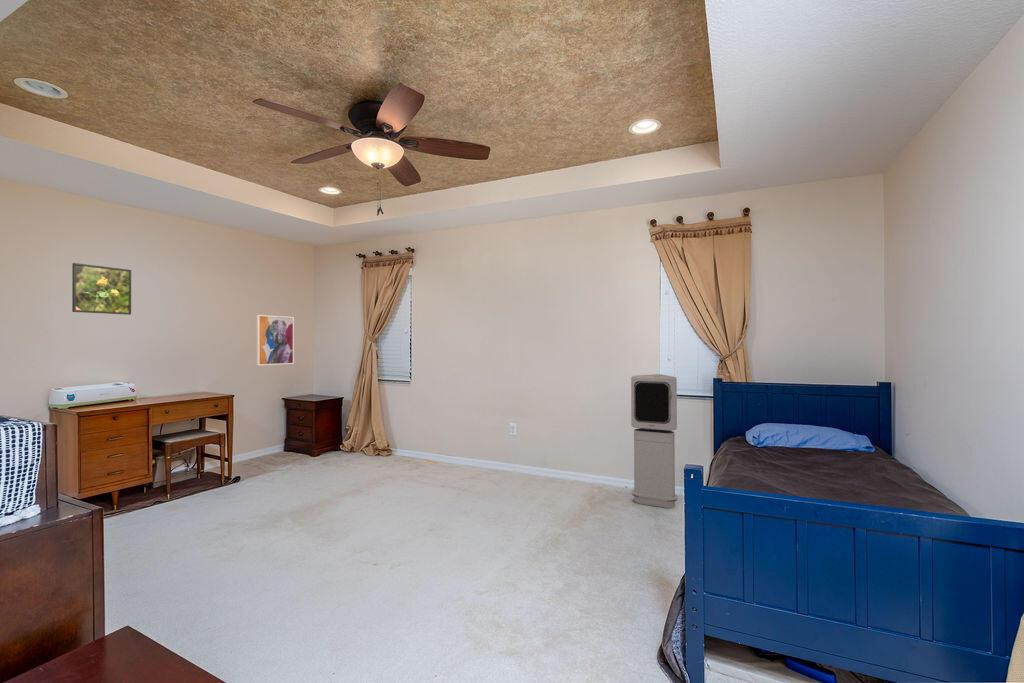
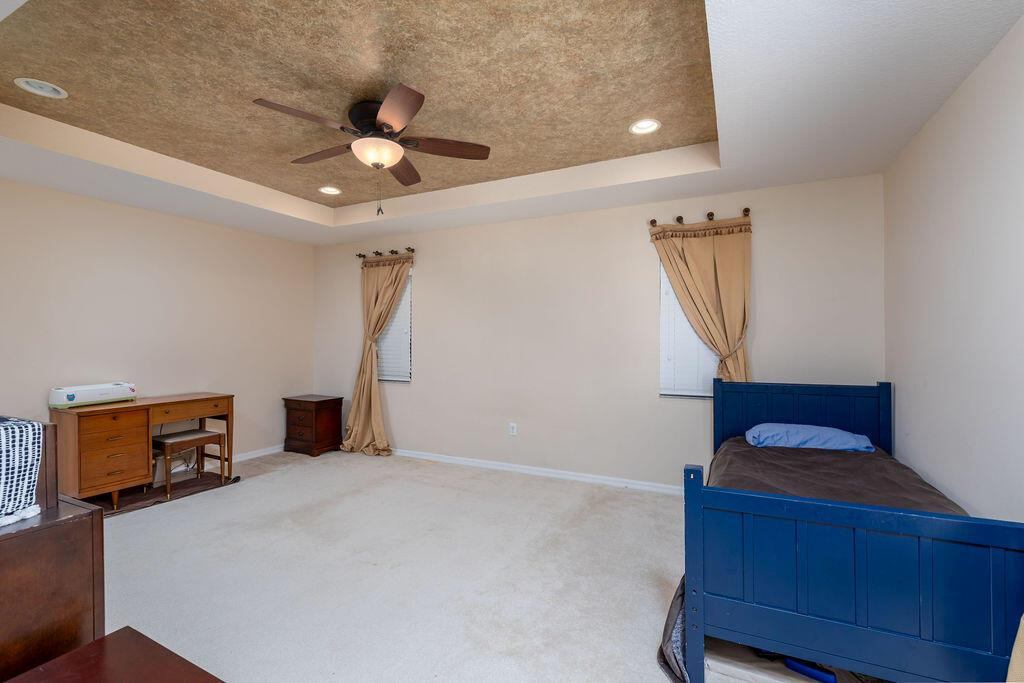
- wall art (275, 340)
- air purifier (656, 437)
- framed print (103, 289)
